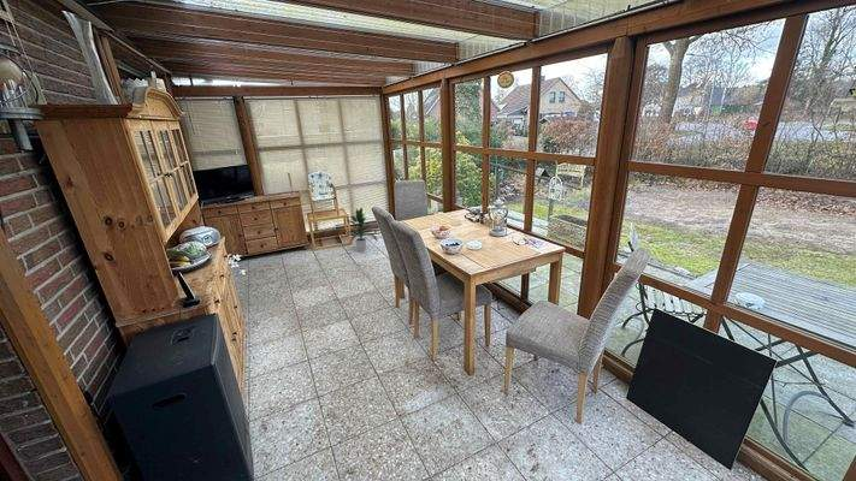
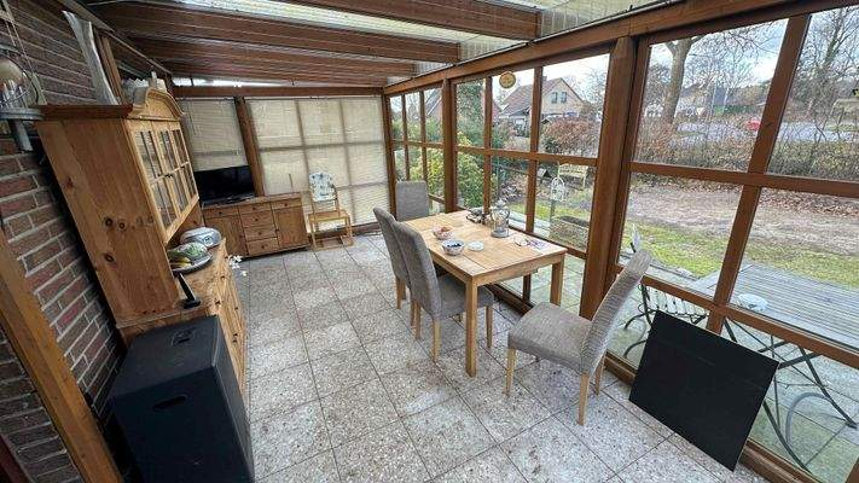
- indoor plant (360, 230)
